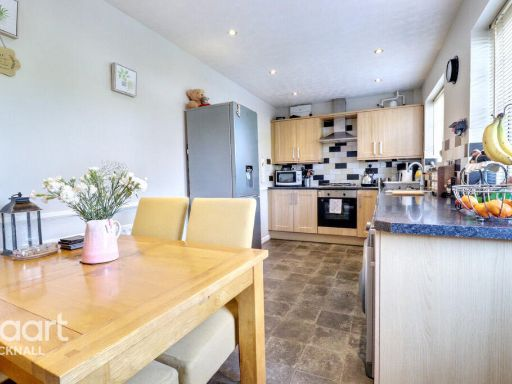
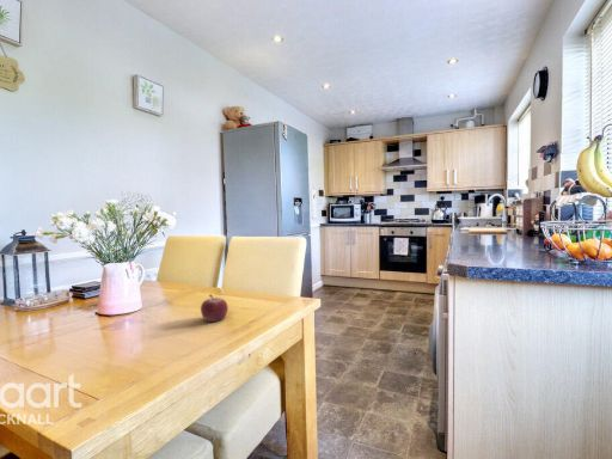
+ fruit (214, 306)
